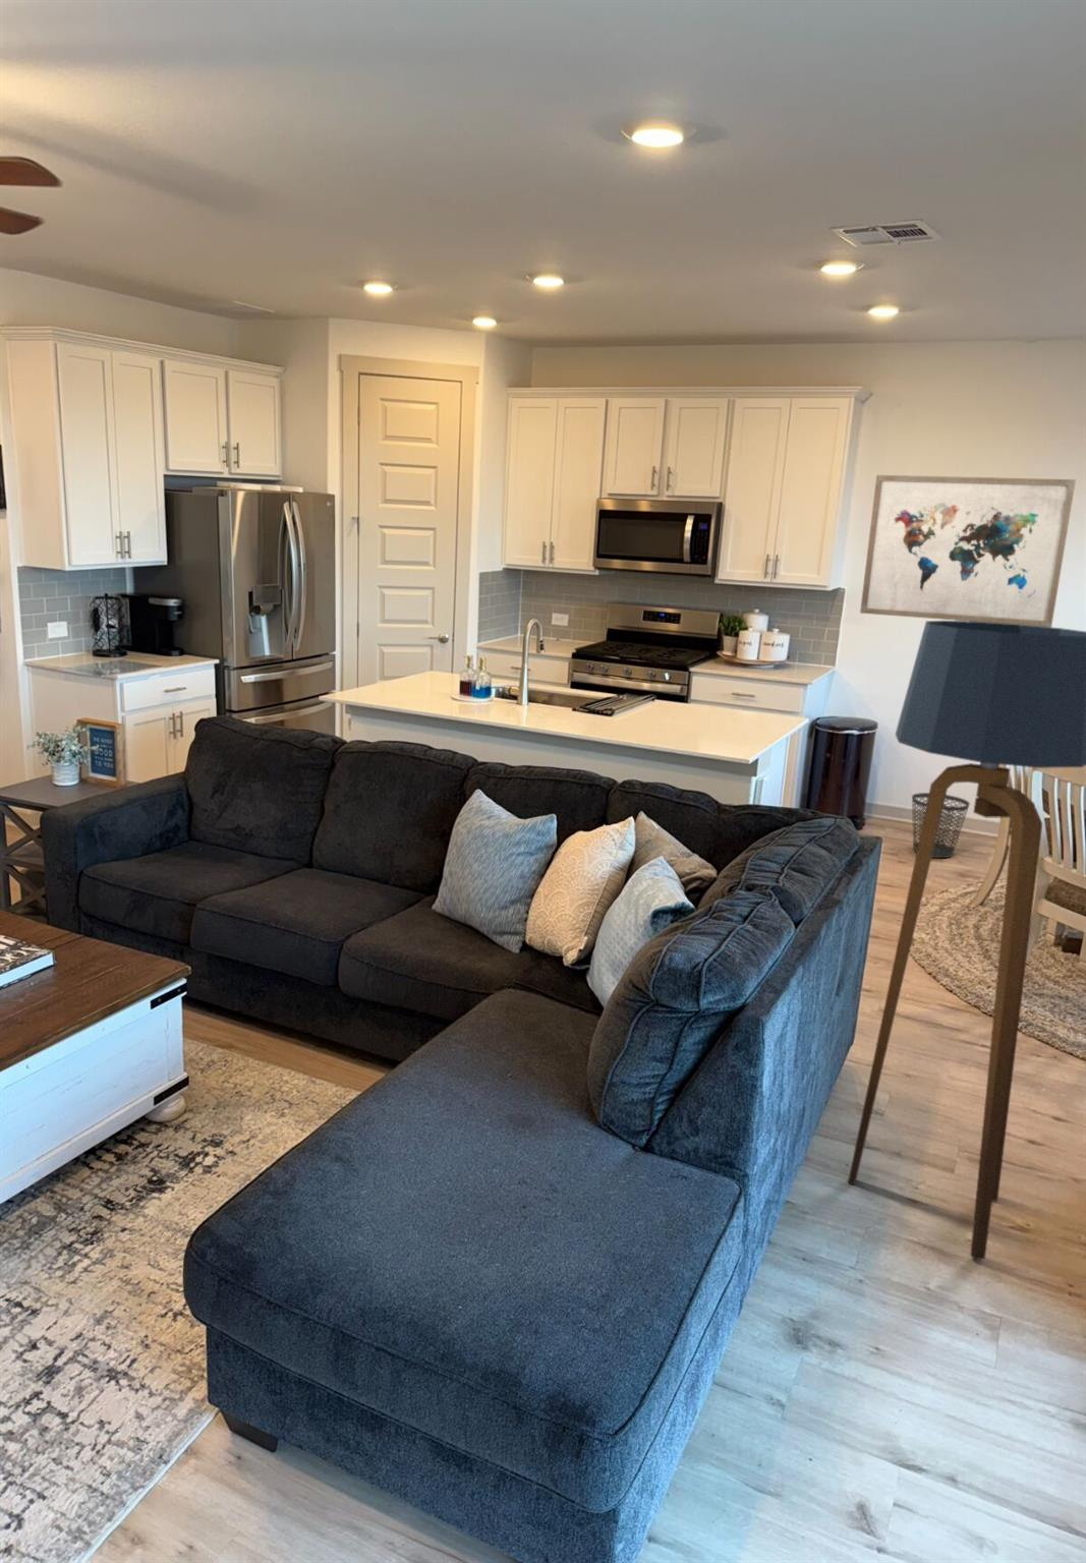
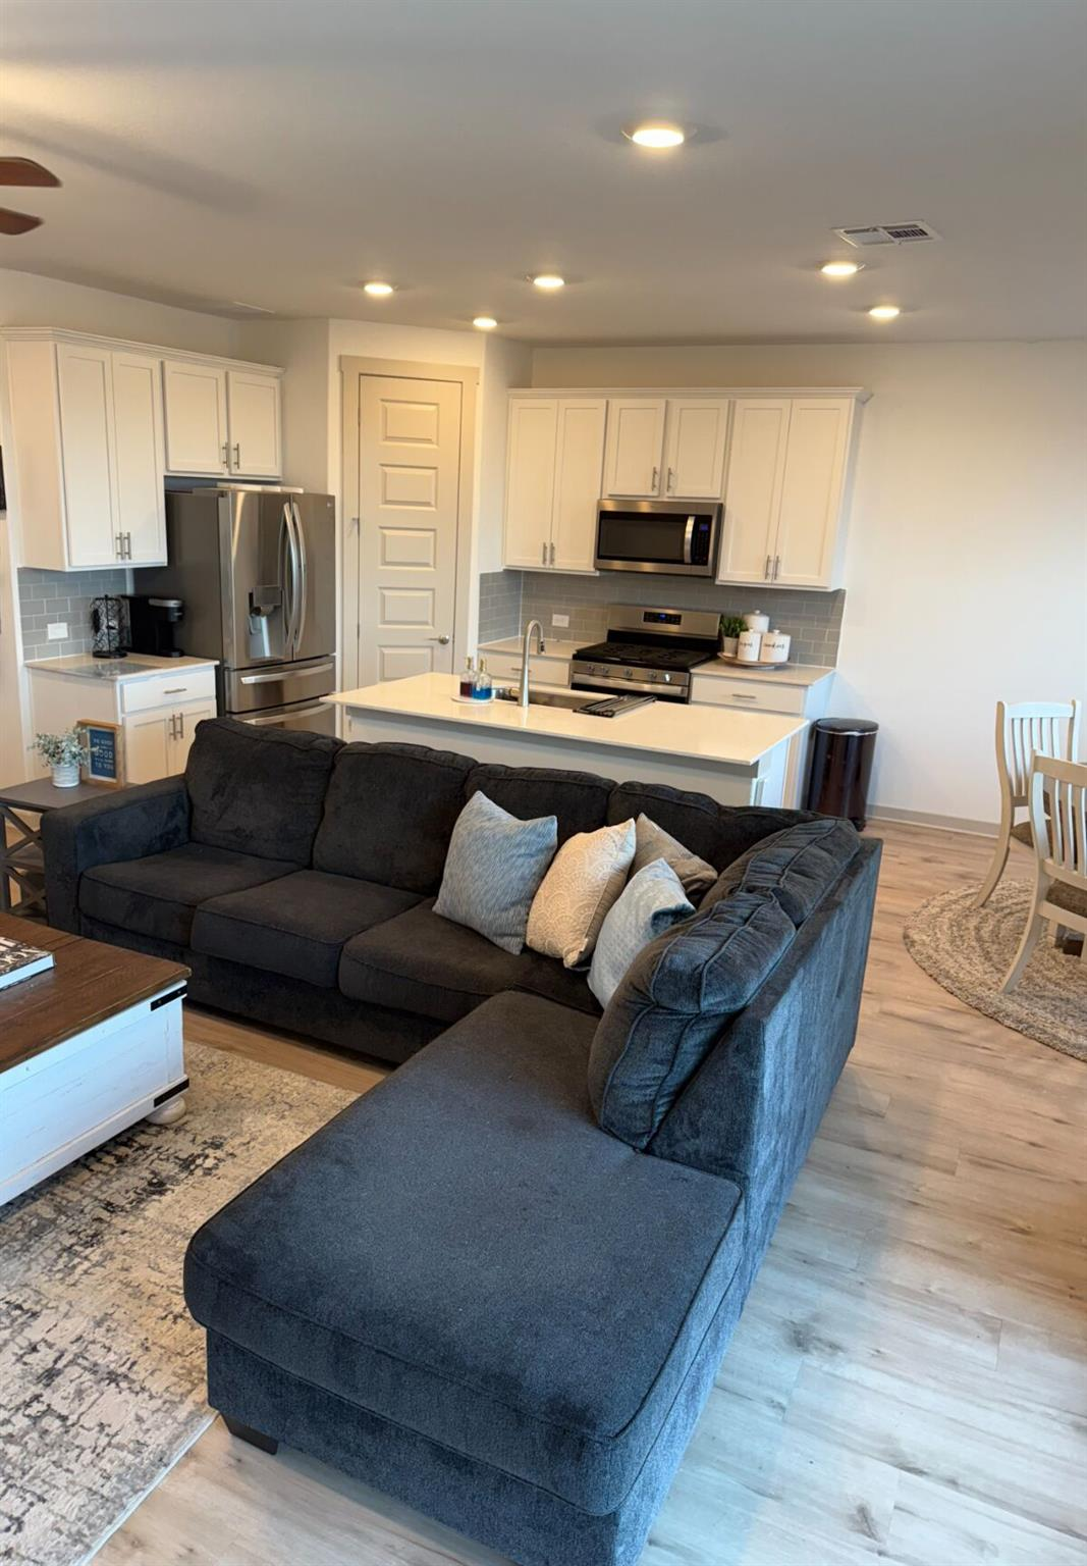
- floor lamp (1000, 938)
- wall art (961, 550)
- wastebasket (939, 827)
